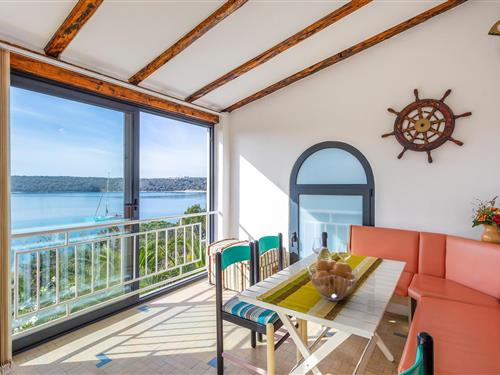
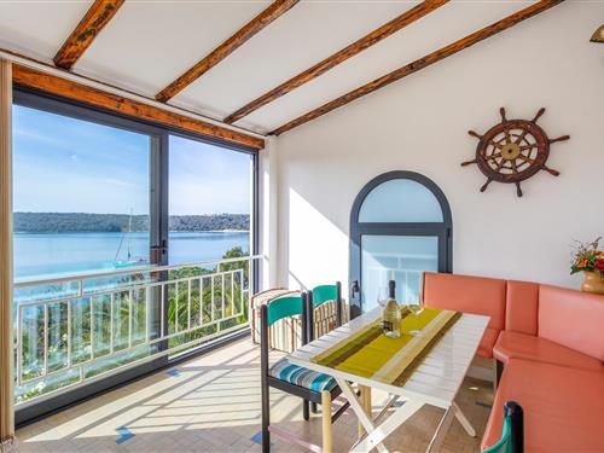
- fruit basket (332, 278)
